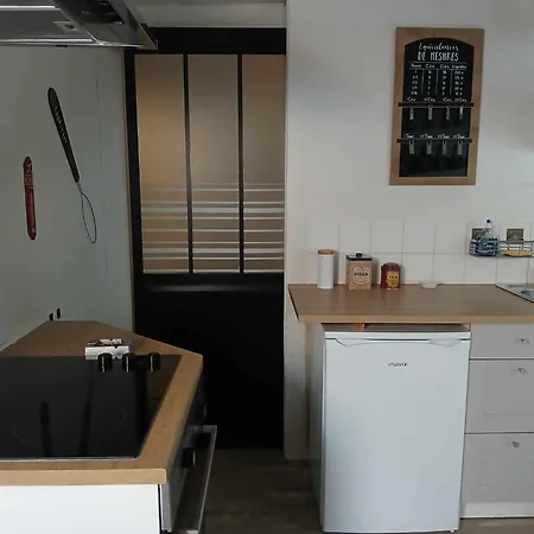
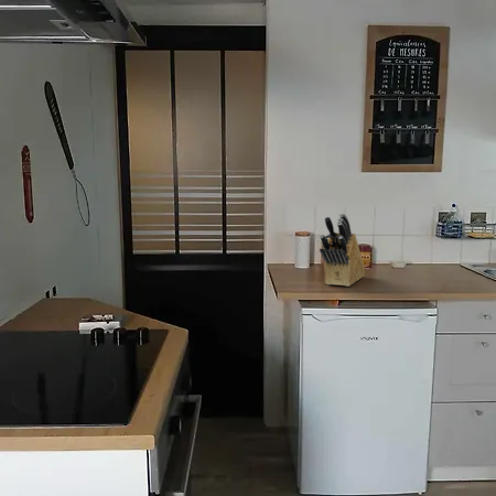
+ knife block (343, 247)
